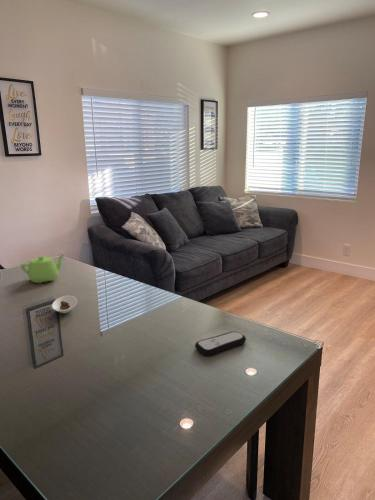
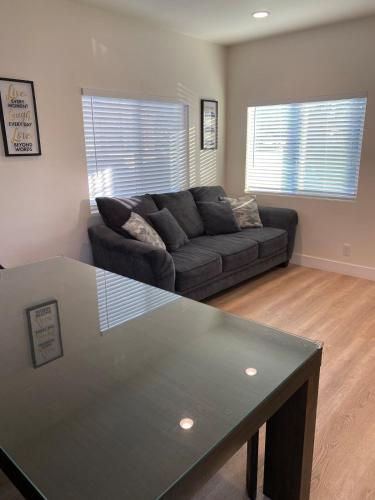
- remote control (221, 342)
- saucer (65, 305)
- teapot (44, 267)
